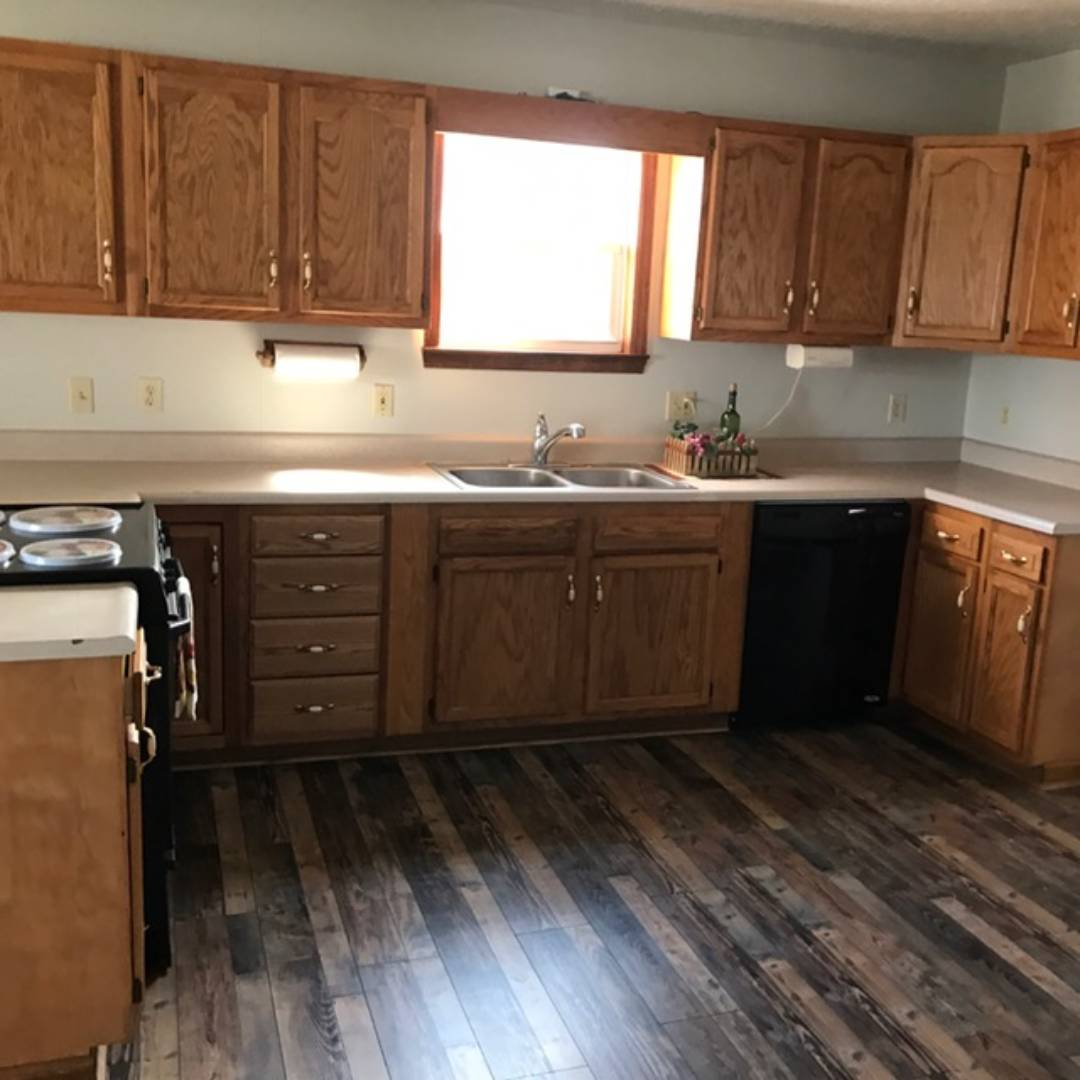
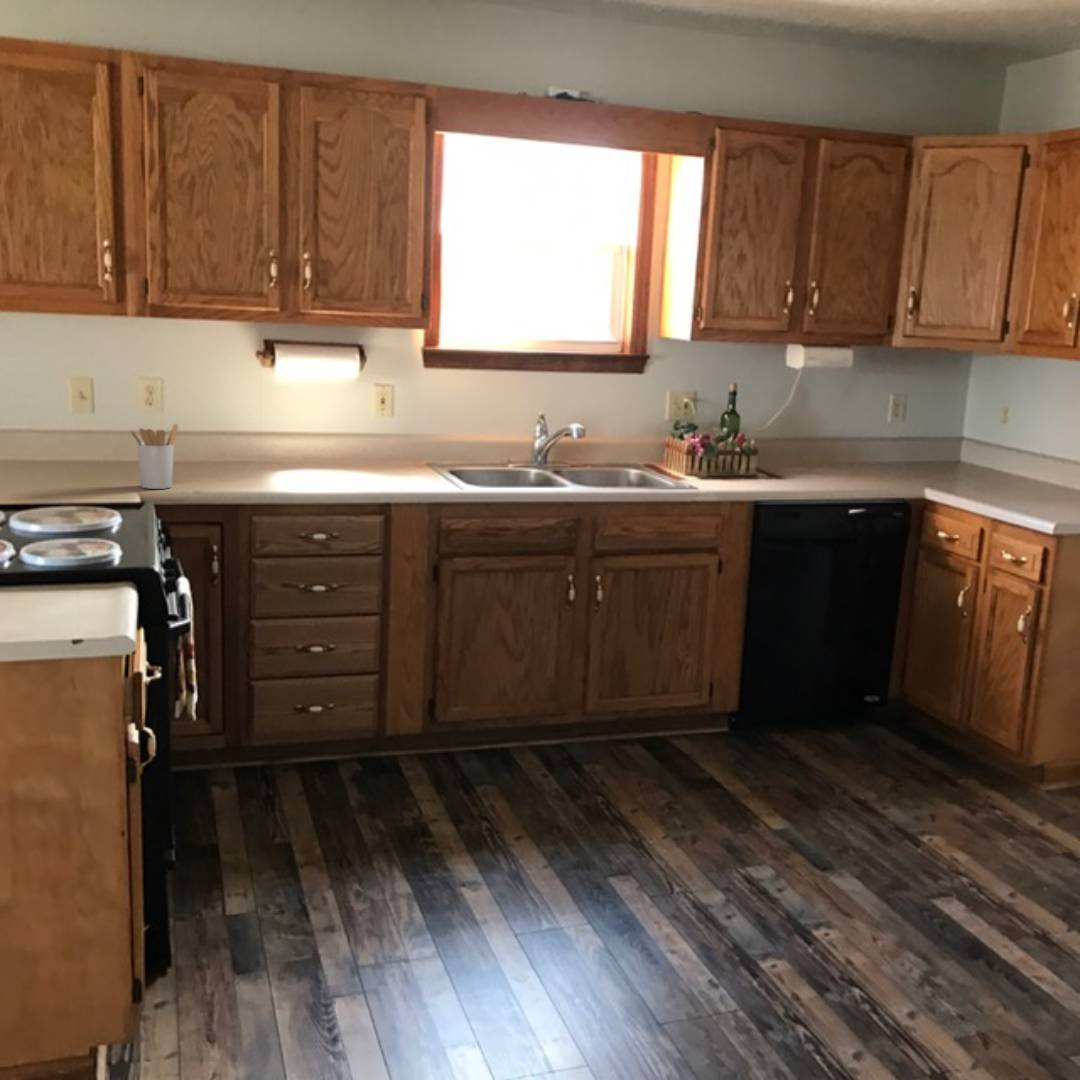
+ utensil holder (155, 456)
